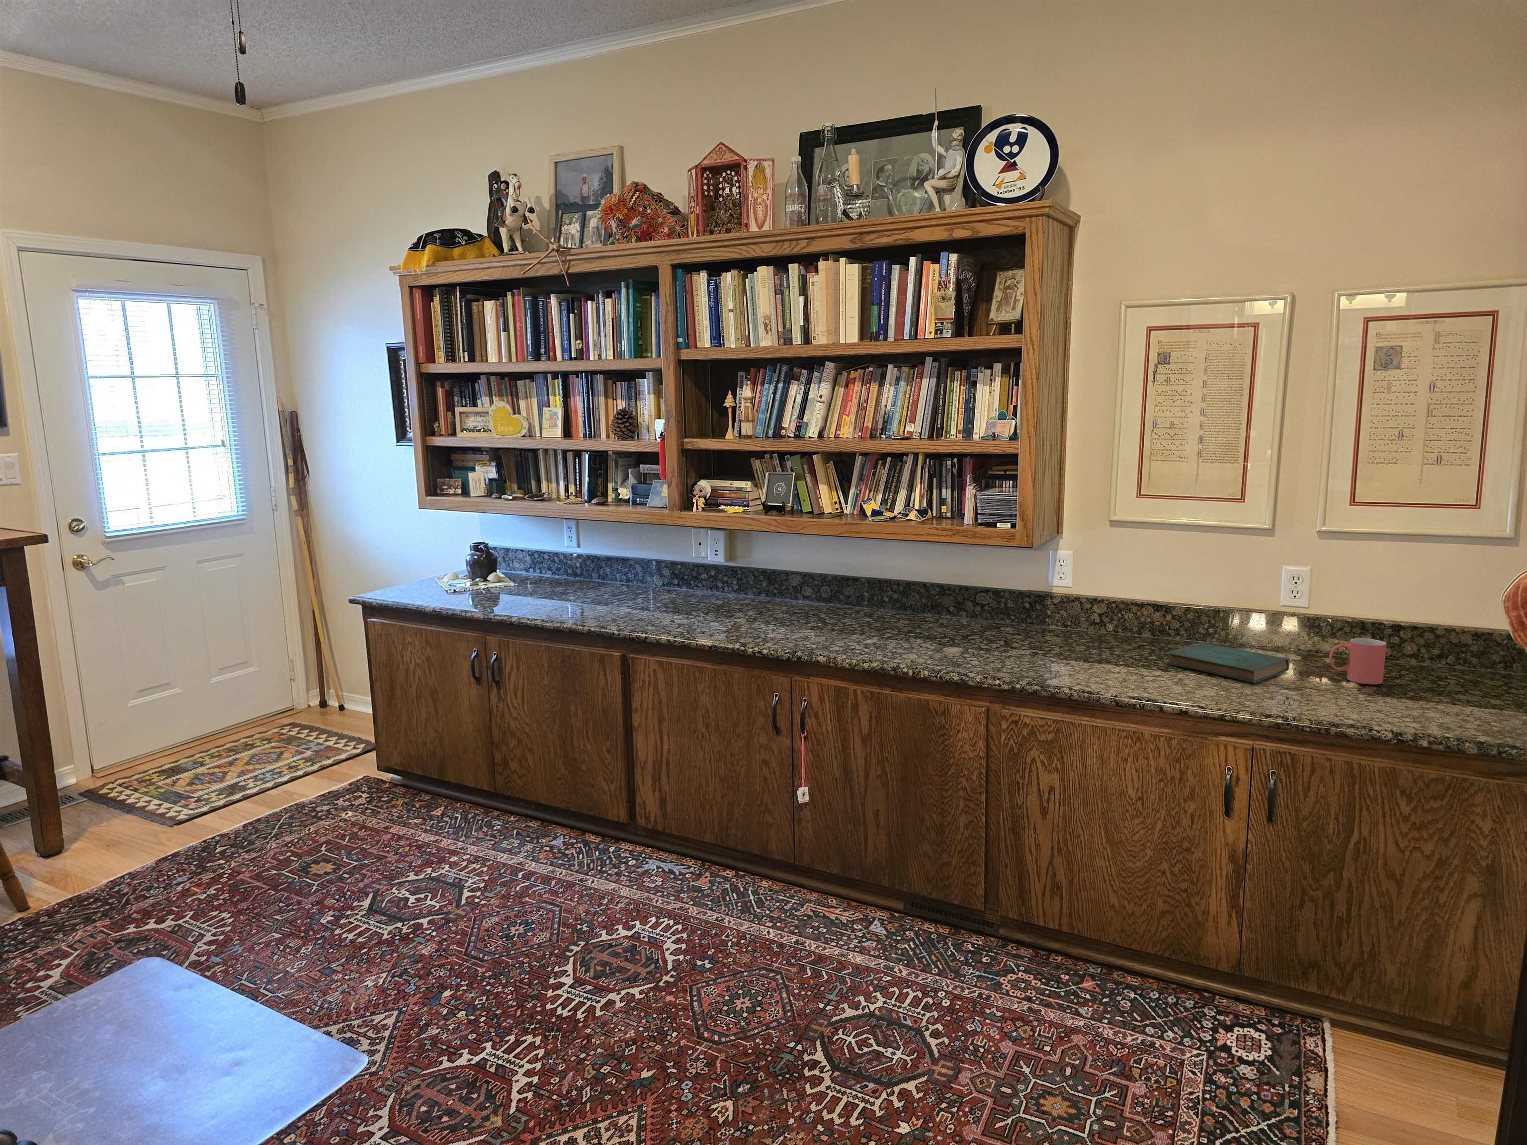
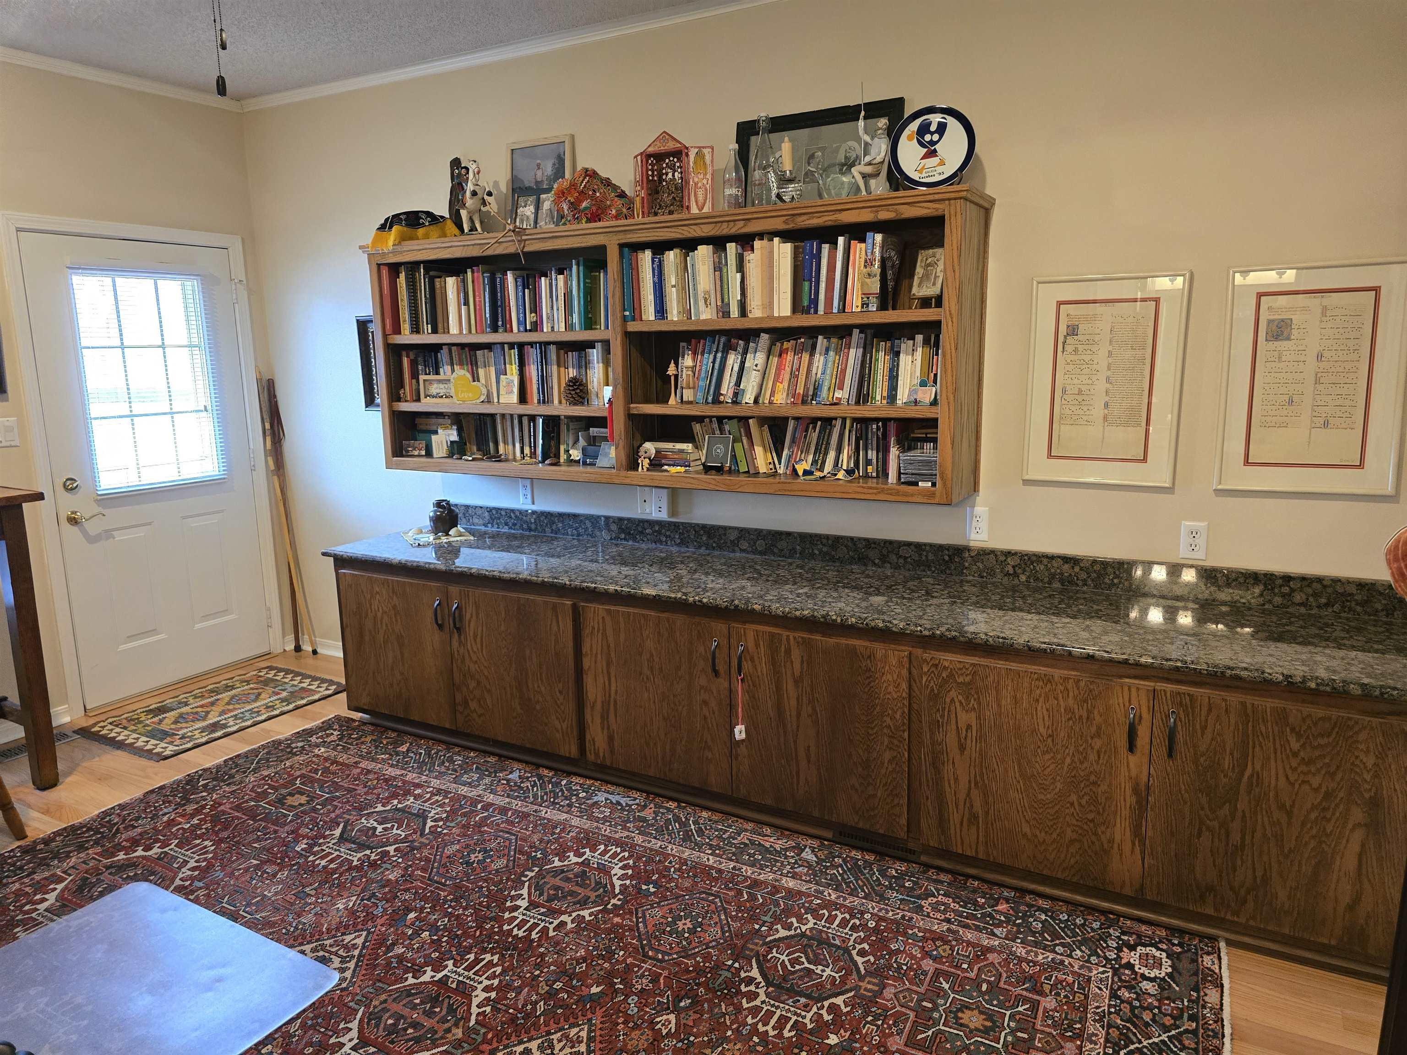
- book (1226, 662)
- mug (1356, 660)
